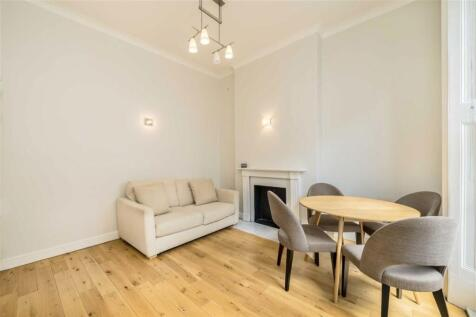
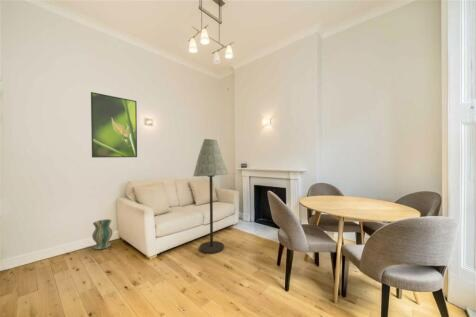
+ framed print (115, 127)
+ floor lamp (211, 193)
+ vase (102, 234)
